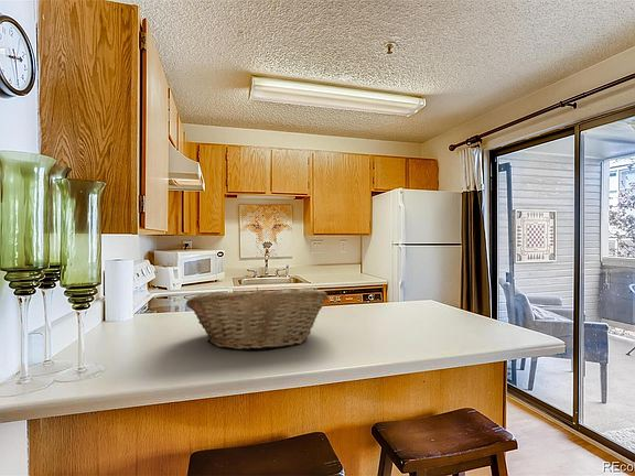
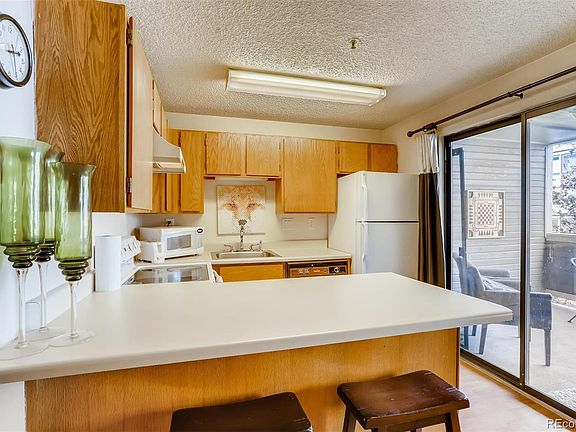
- fruit basket (259, 311)
